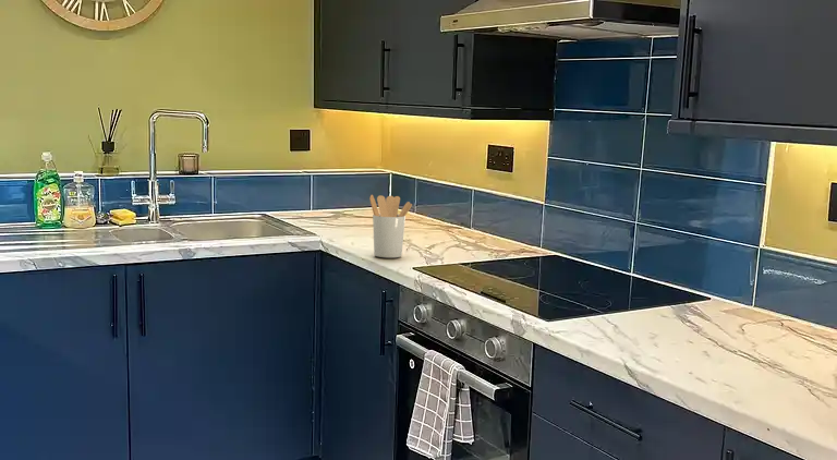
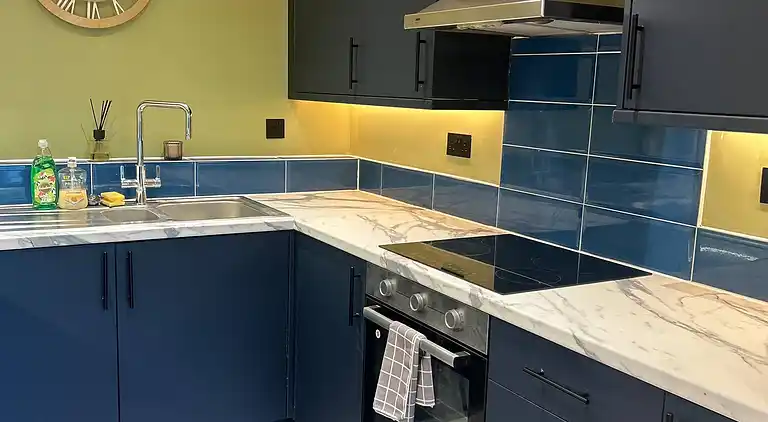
- utensil holder (388, 225)
